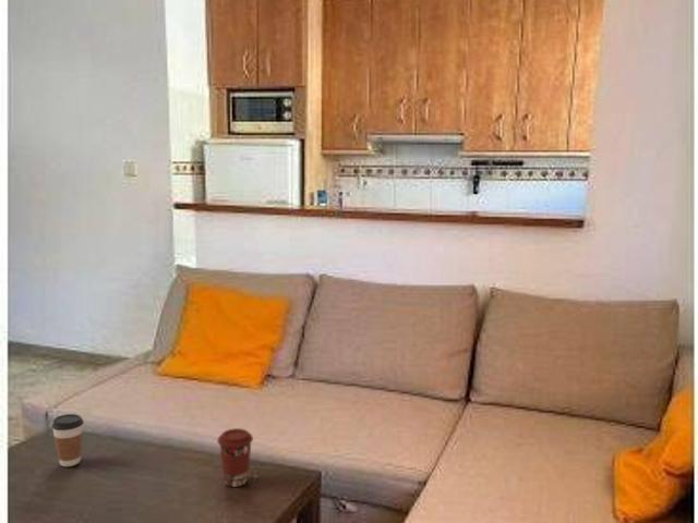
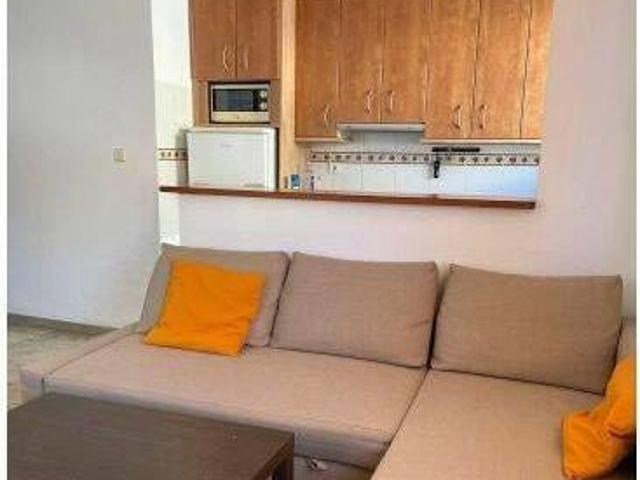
- coffee cup (236, 458)
- coffee cup (69, 440)
